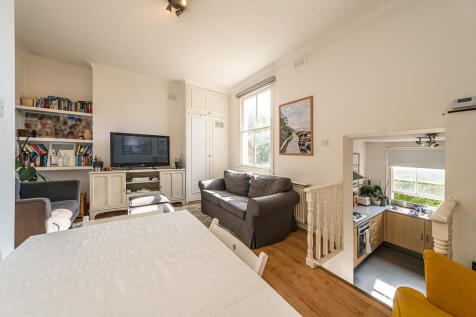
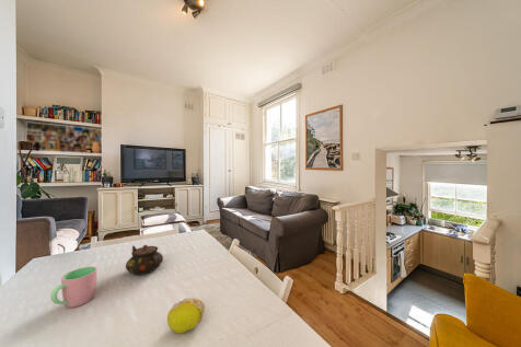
+ fruit (186, 312)
+ cup (74, 289)
+ teapot (144, 256)
